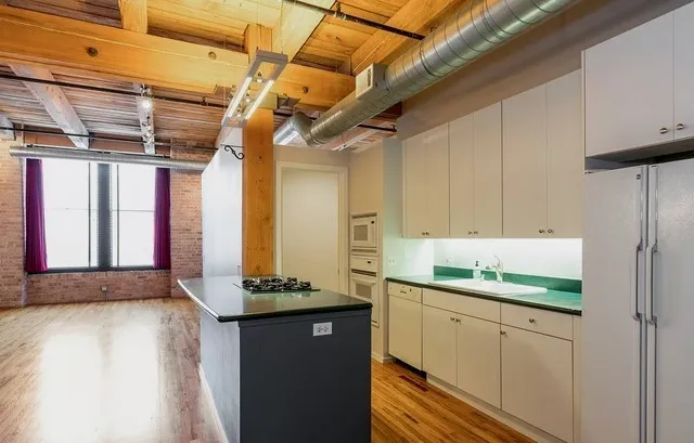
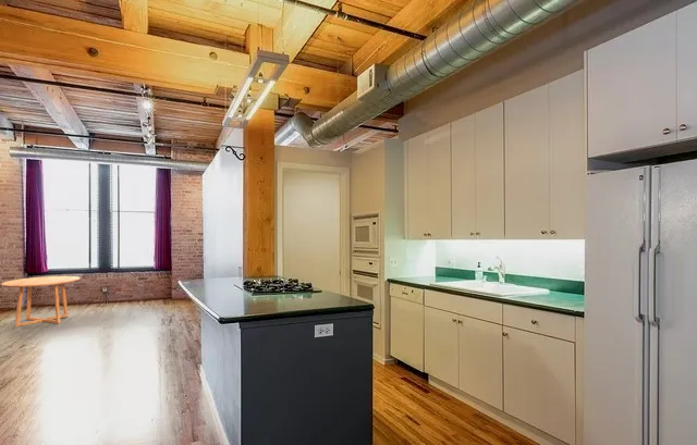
+ dining table (30, 300)
